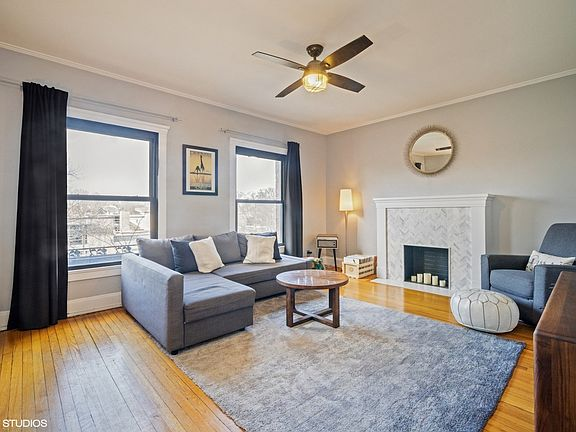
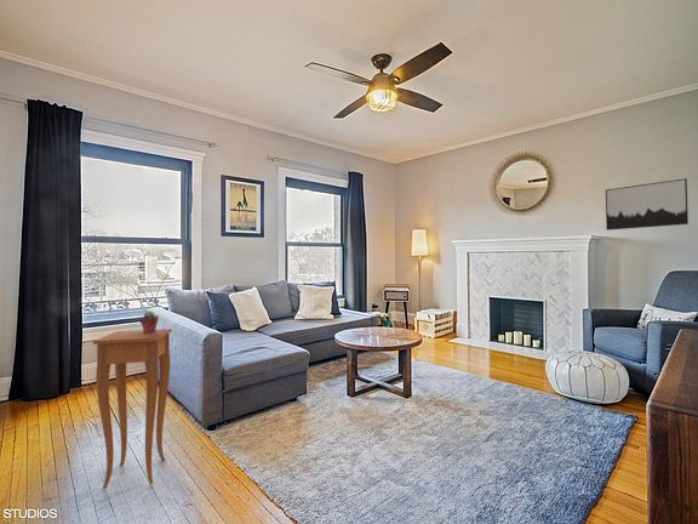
+ wall art (643, 205)
+ side table (126, 408)
+ potted succulent (149, 320)
